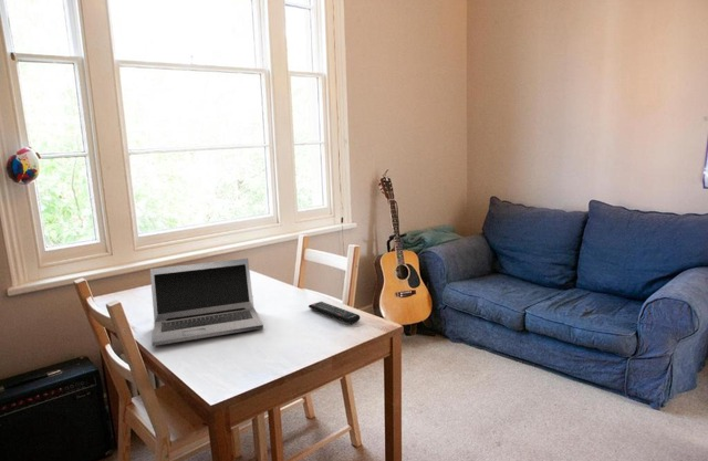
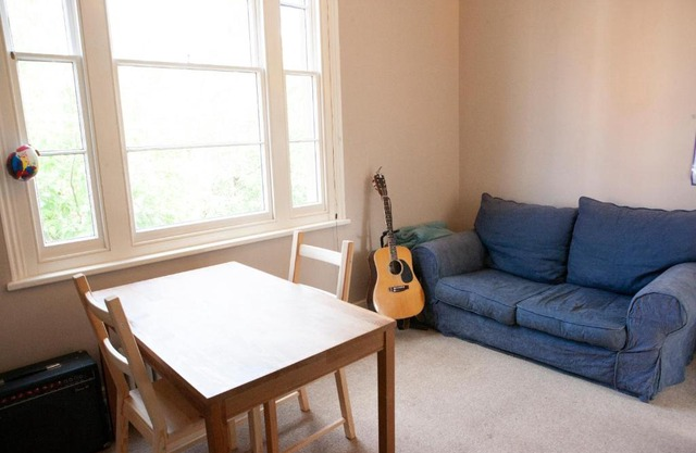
- laptop (205, 297)
- remote control (333, 312)
